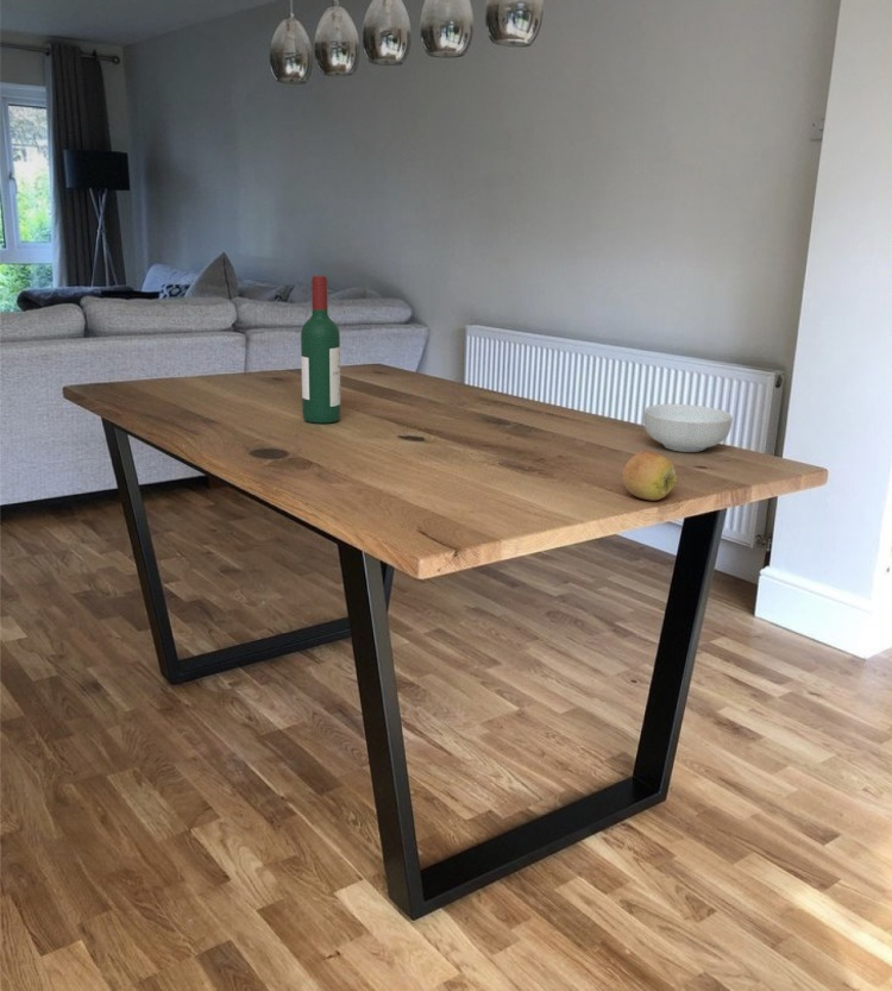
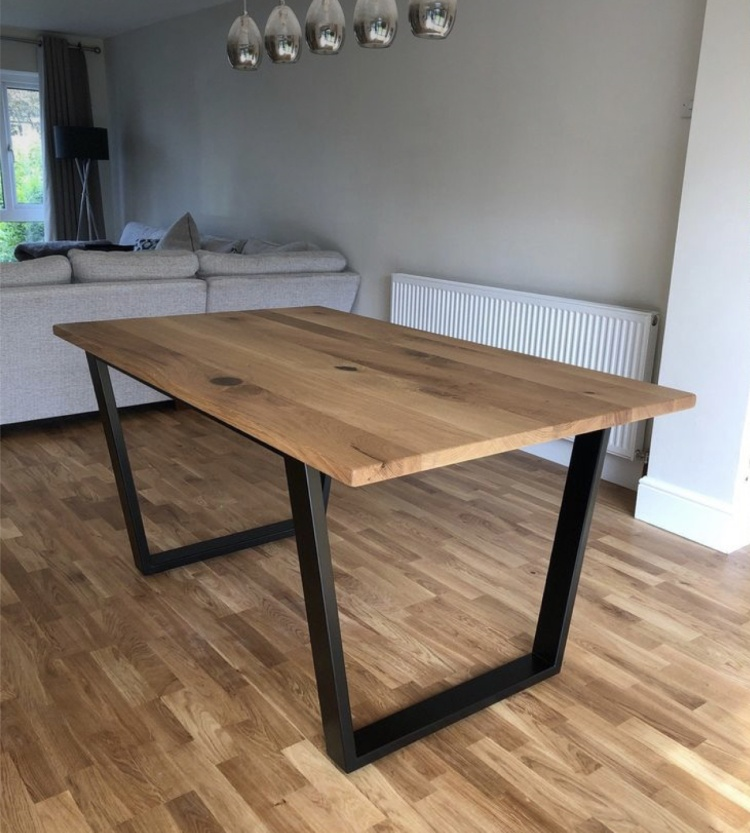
- wine bottle (320, 349)
- cereal bowl (686, 429)
- apple (647, 473)
